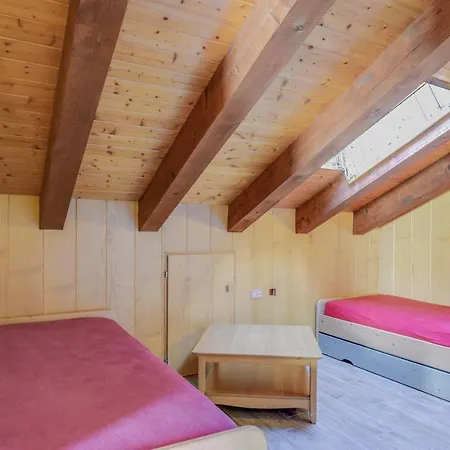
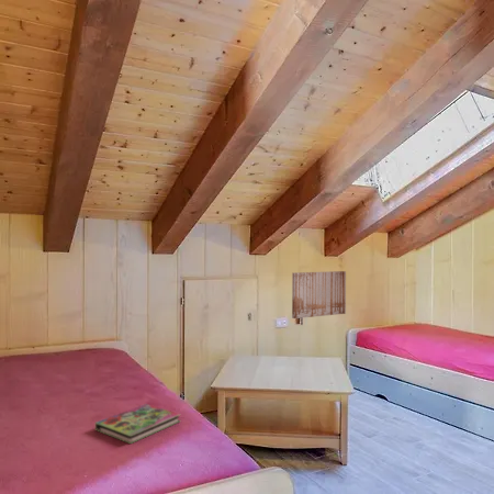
+ wall art (319, 293)
+ book (138, 422)
